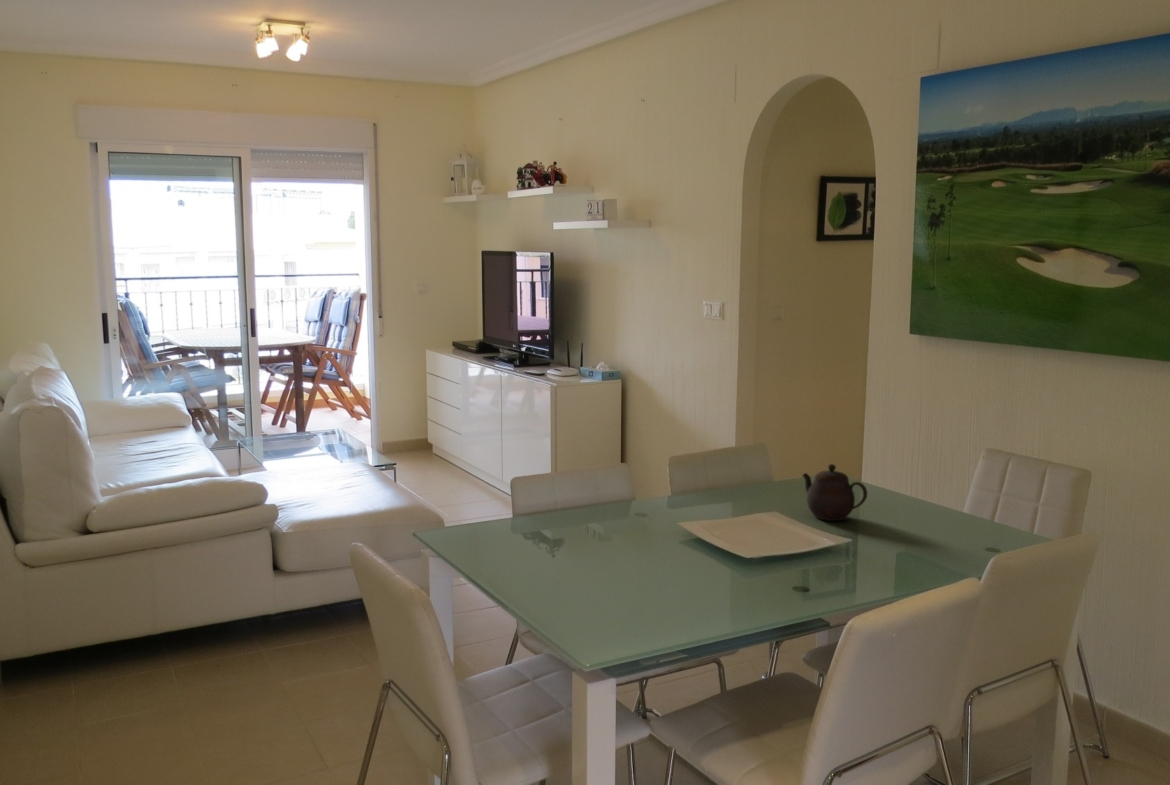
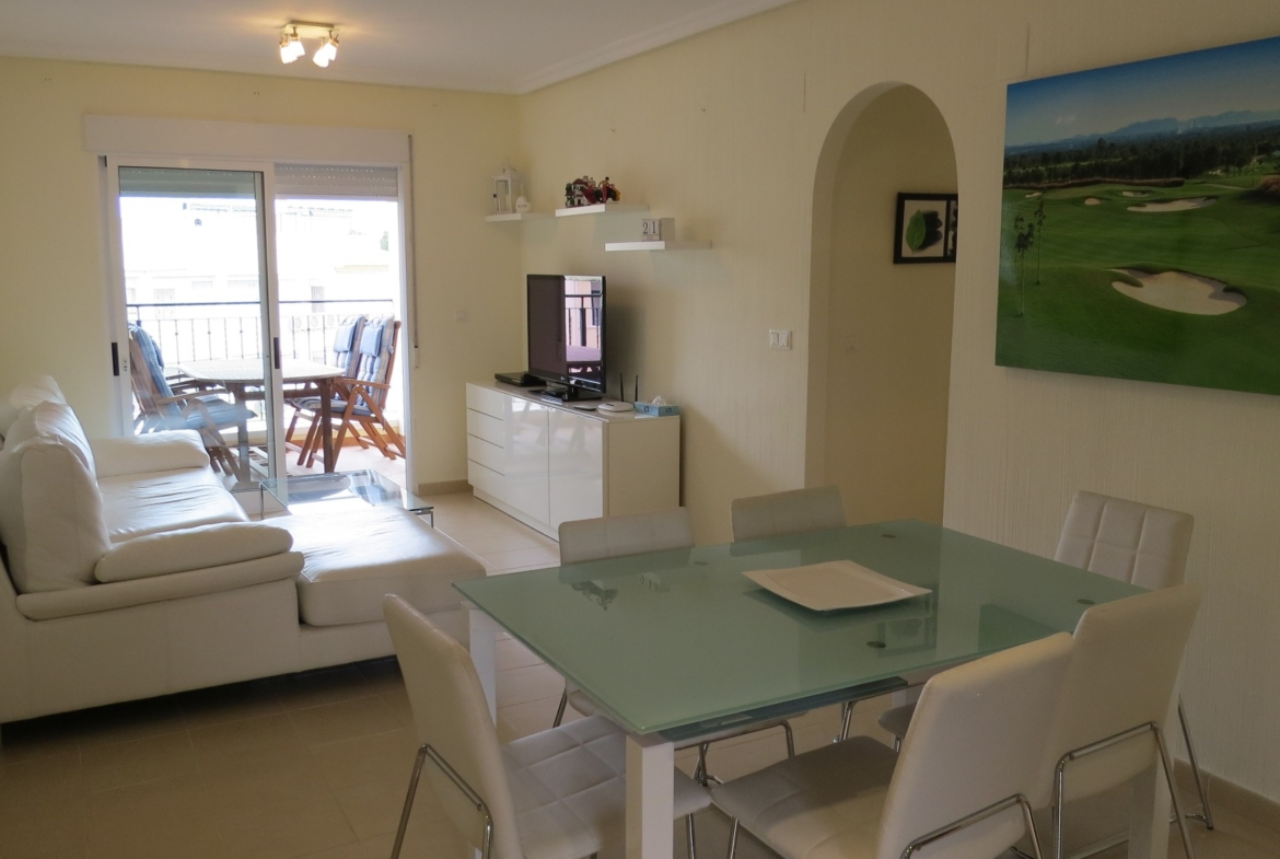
- teapot (833, 491)
